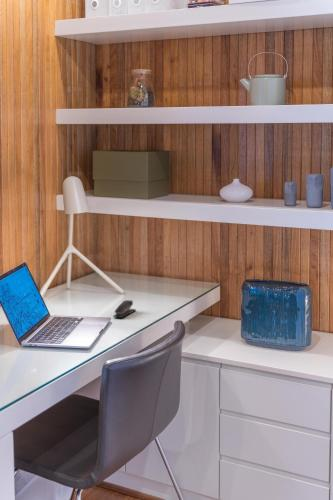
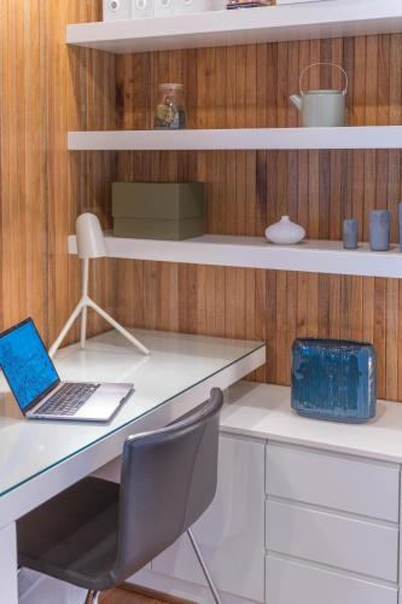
- stapler (124, 308)
